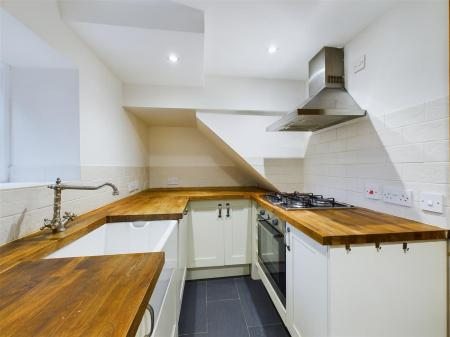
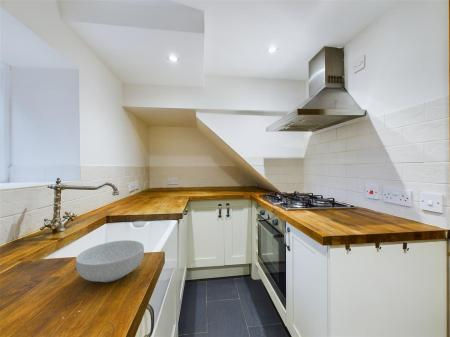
+ cereal bowl (112, 262)
